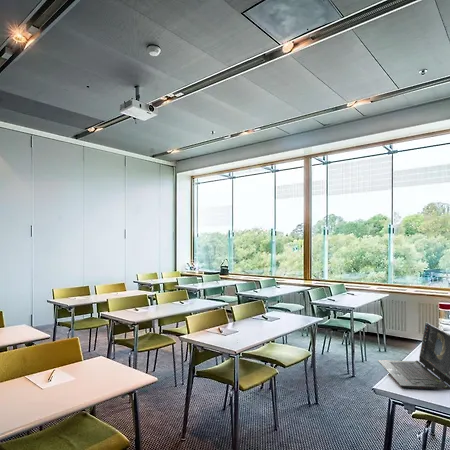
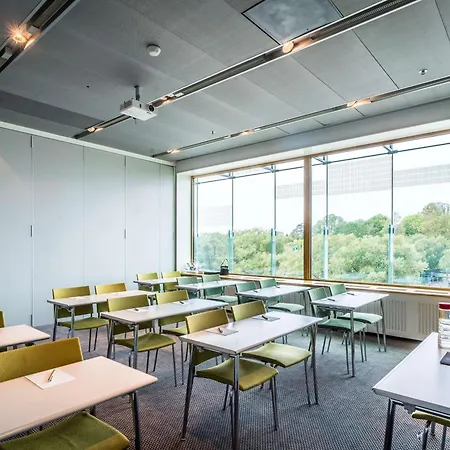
- laptop computer (420, 352)
